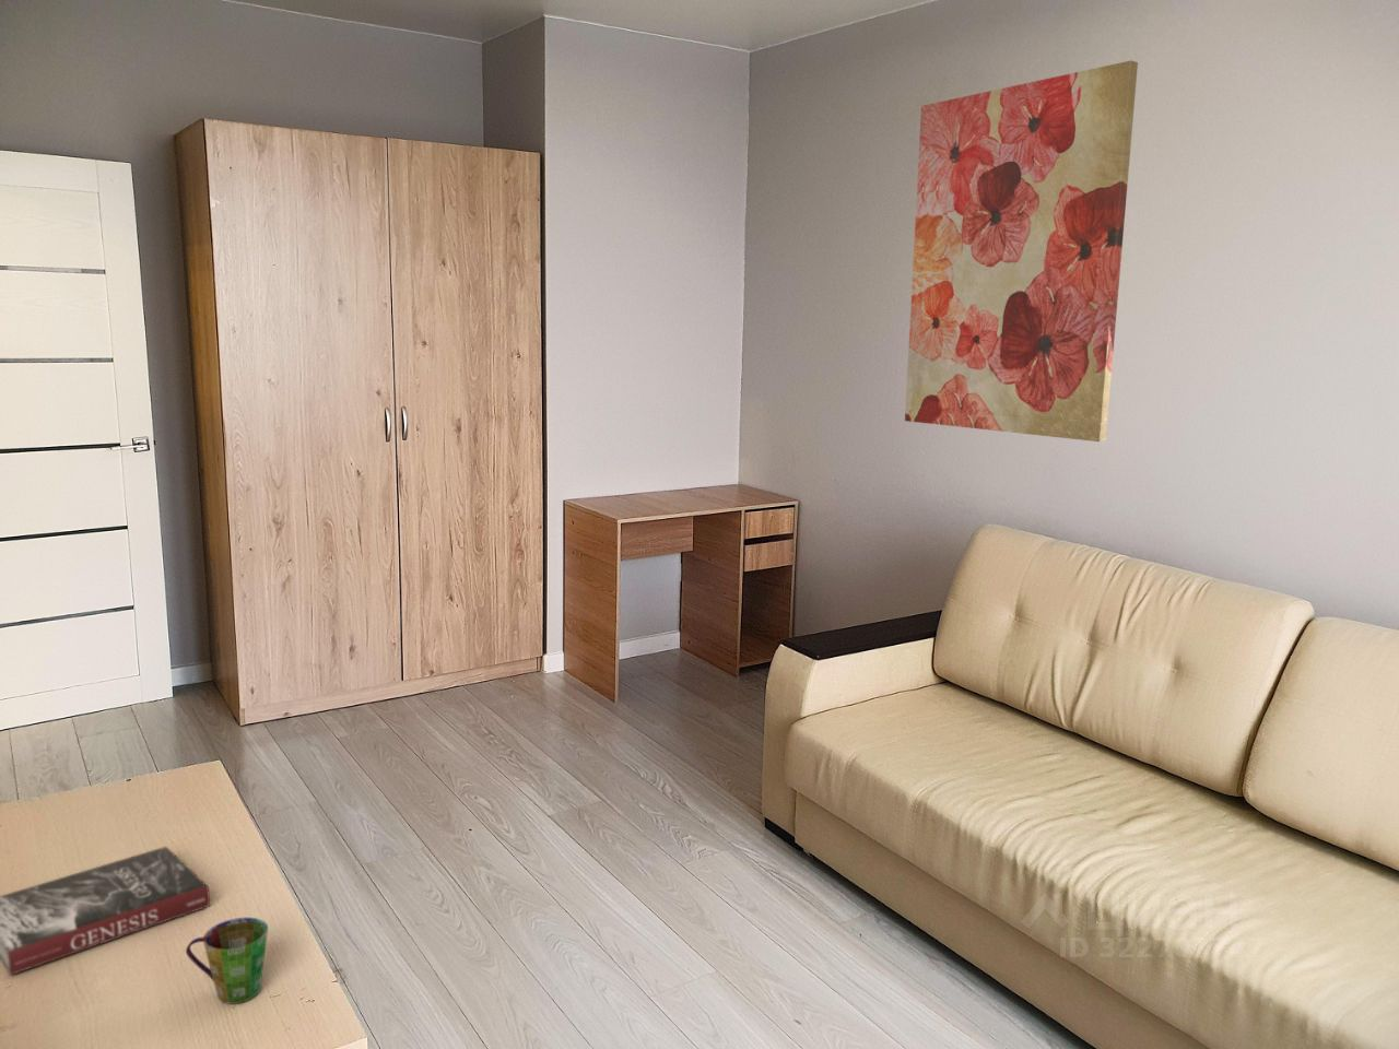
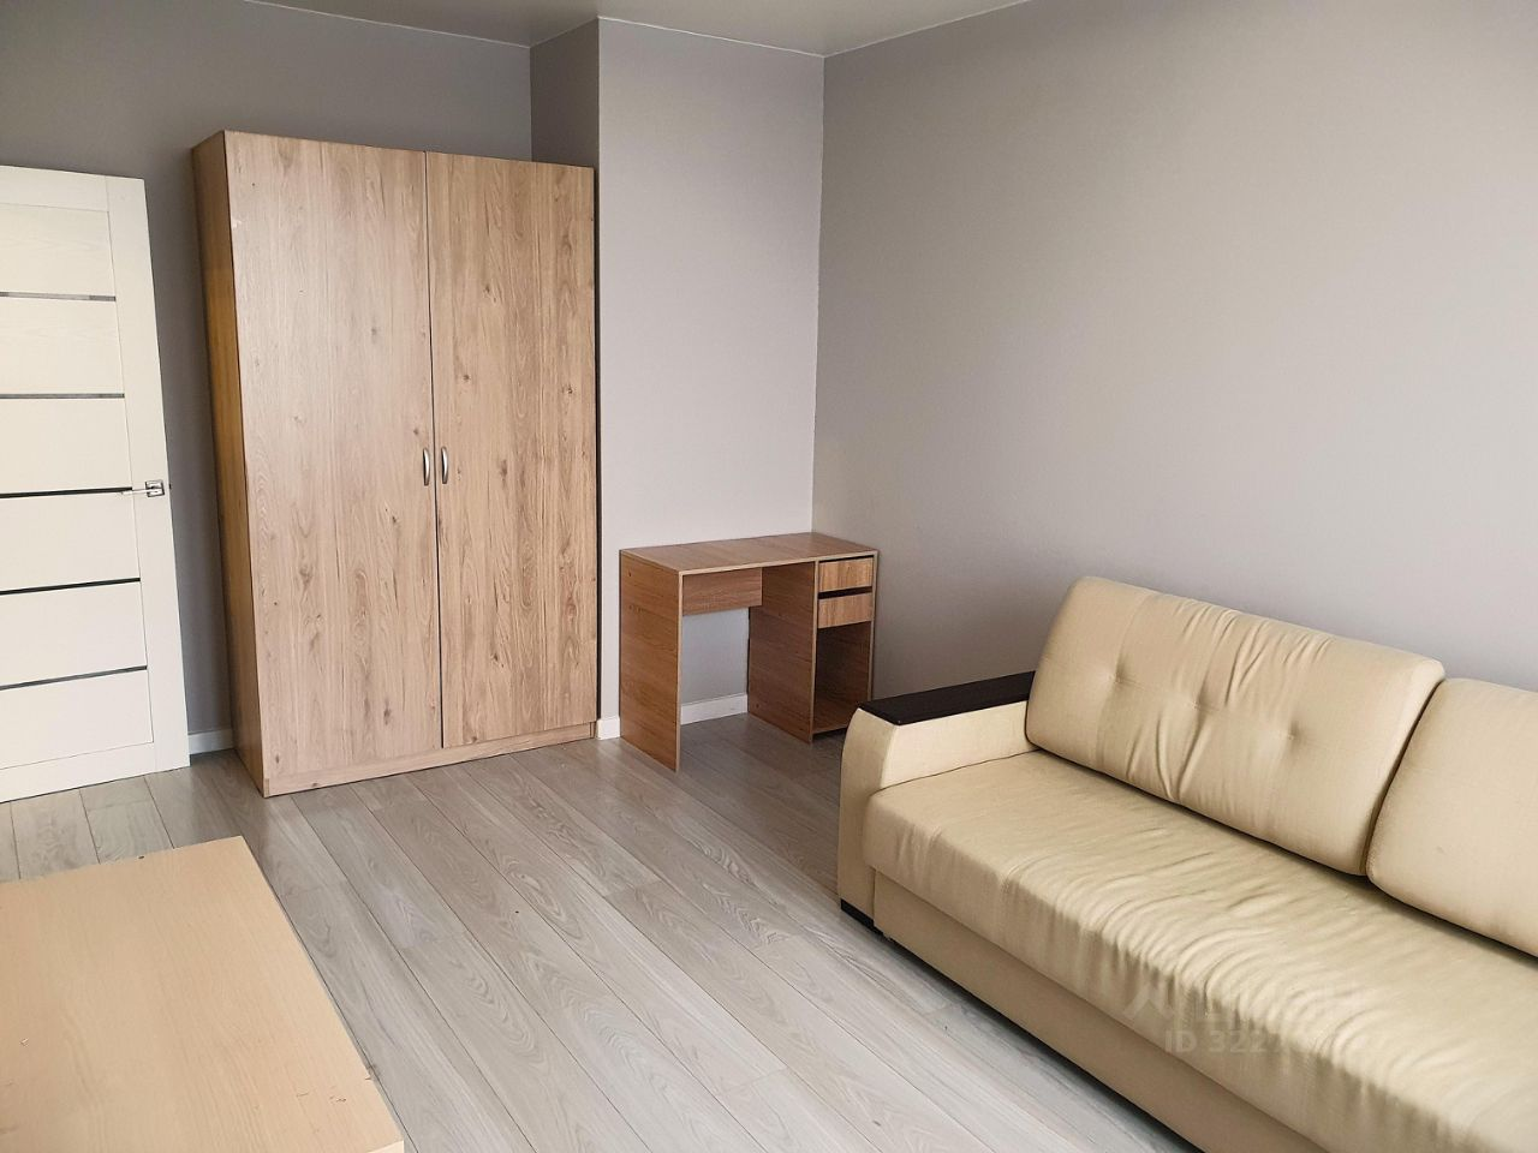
- wall art (1007, 262)
- book (95, 905)
- cup (227, 963)
